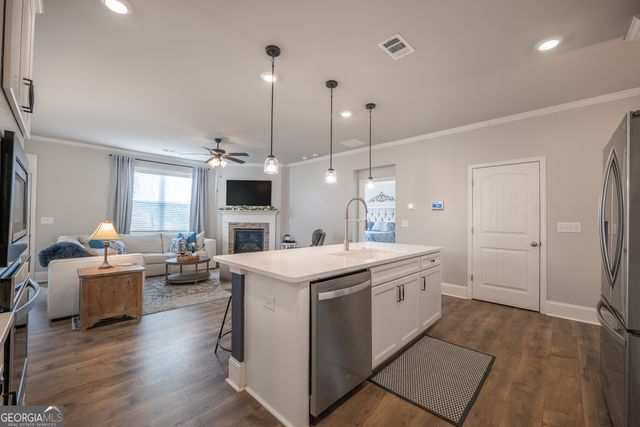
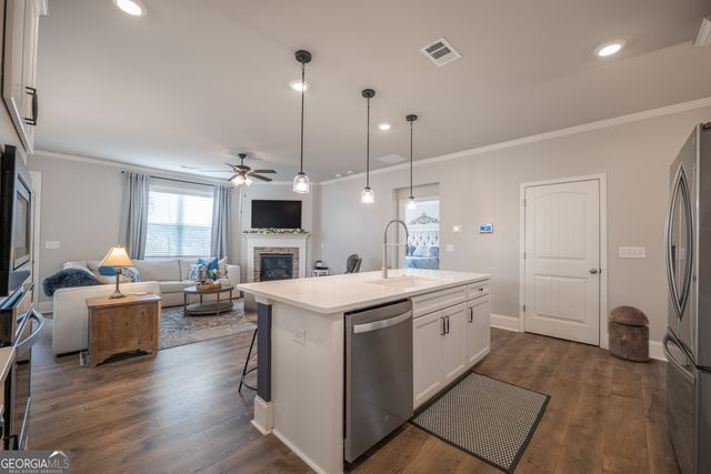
+ trash can (628, 331)
